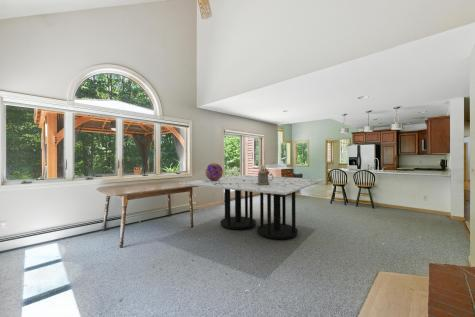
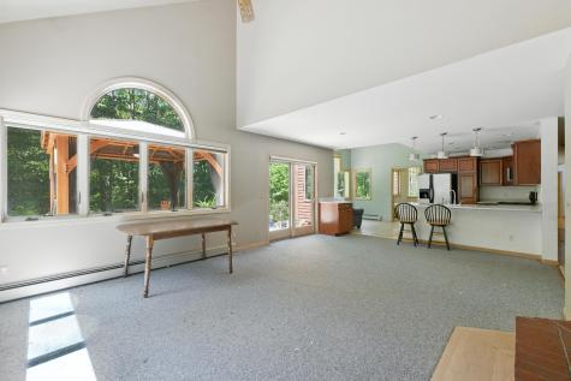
- decorative globe (214, 171)
- dining table (252, 204)
- beer mug (265, 174)
